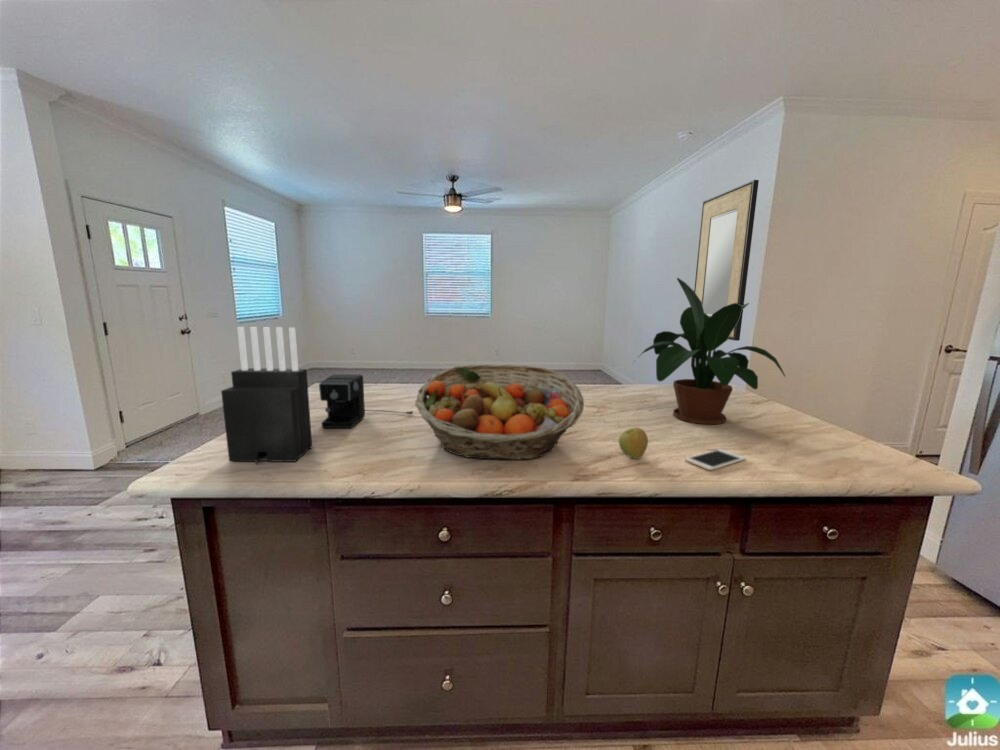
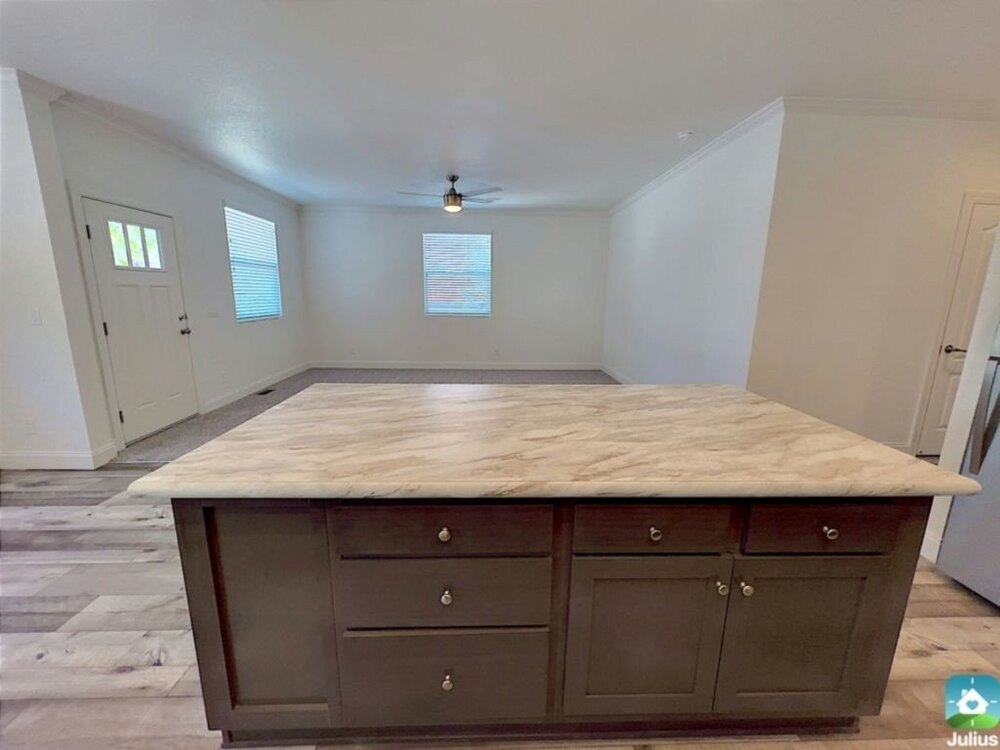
- coffee maker (363, 399)
- potted plant (703, 349)
- home mirror (719, 266)
- fruit basket (498, 407)
- knife block (264, 394)
- apple (633, 442)
- cell phone (715, 459)
